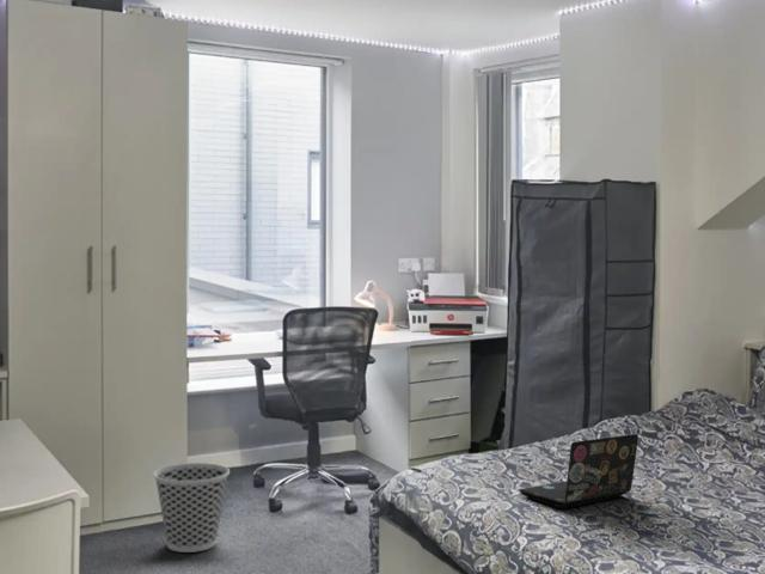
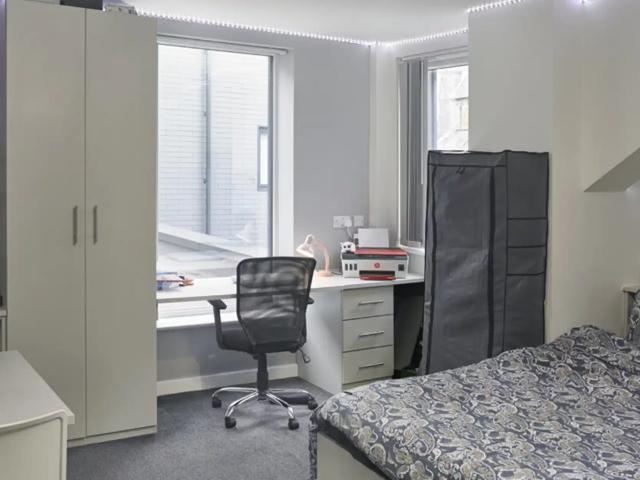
- laptop (577, 464)
- wastebasket (191, 507)
